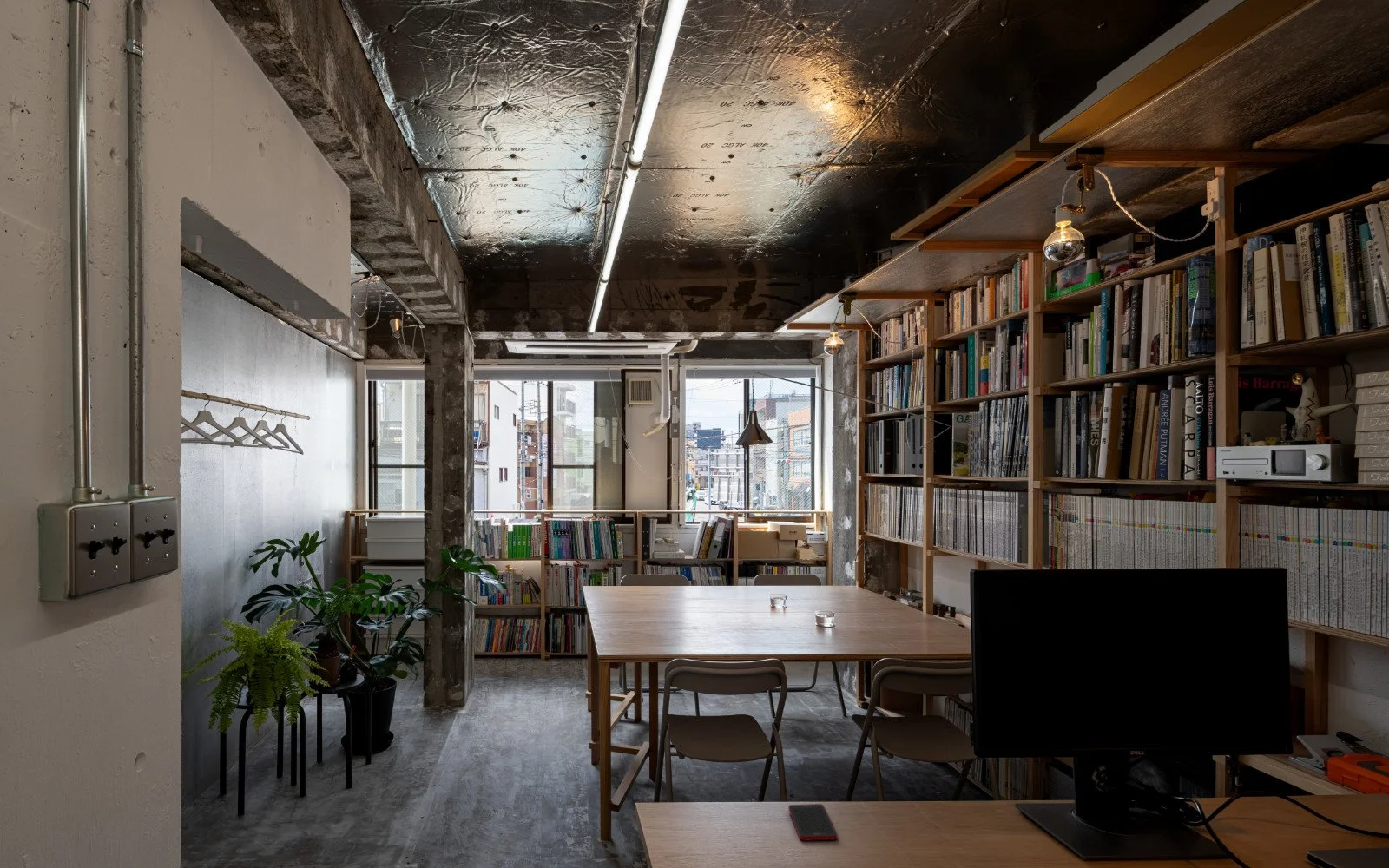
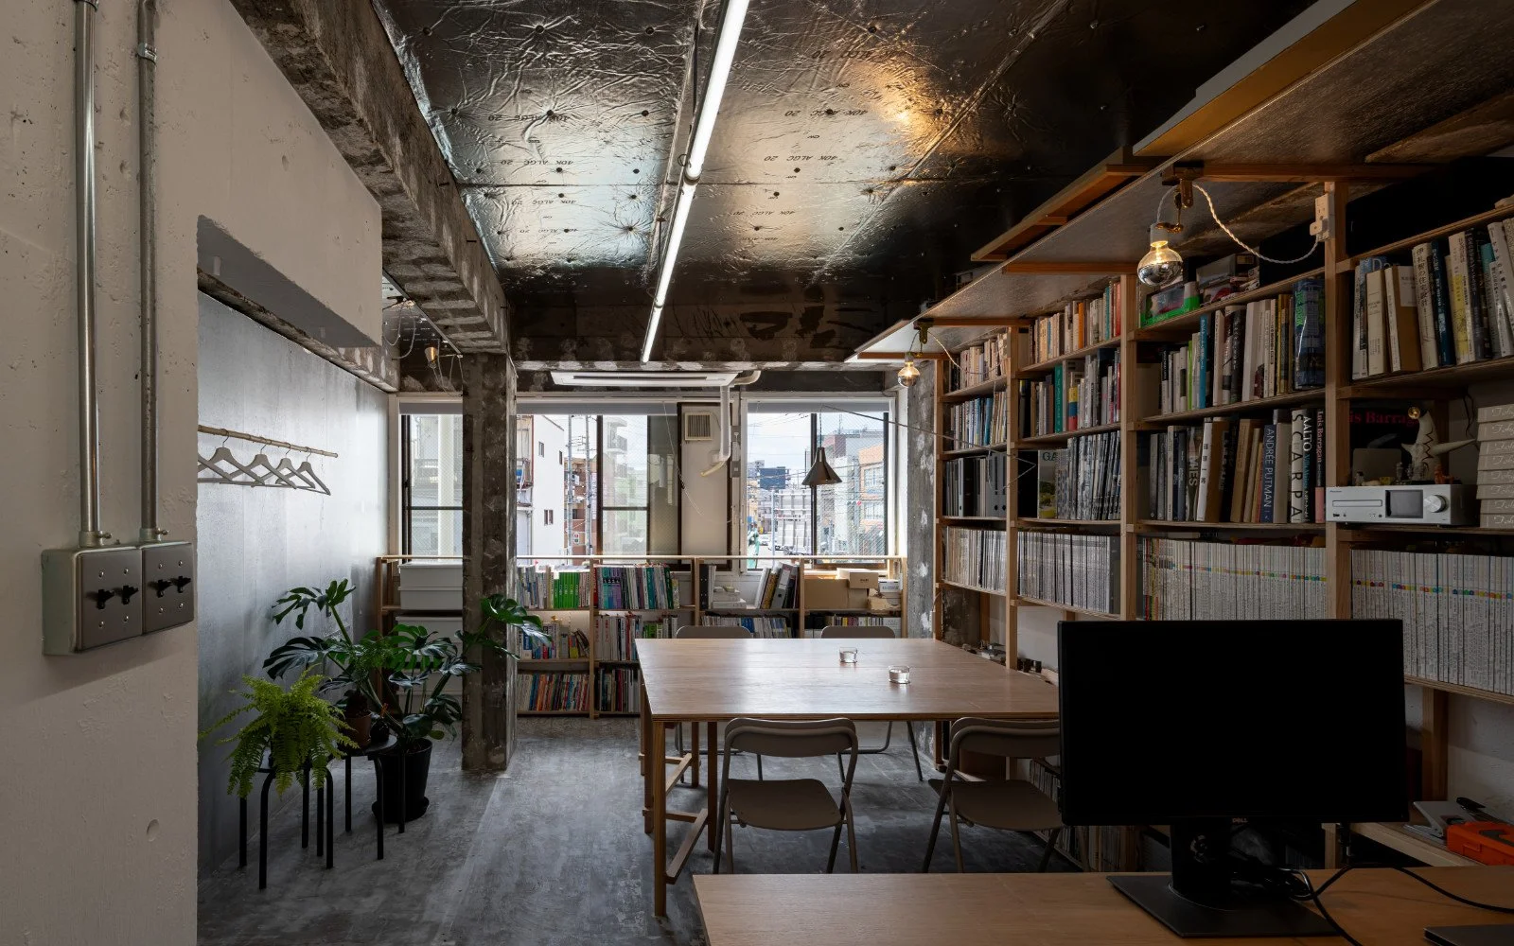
- cell phone (812, 821)
